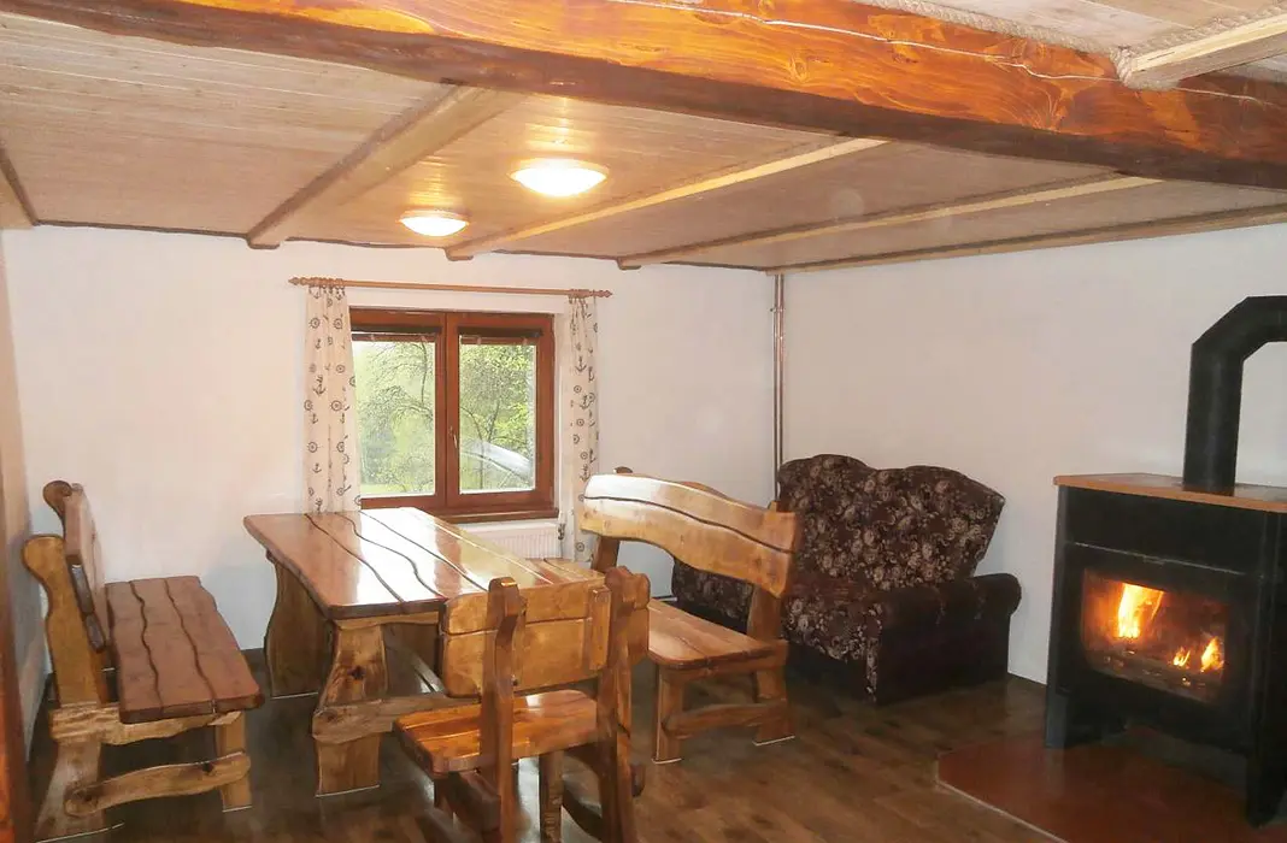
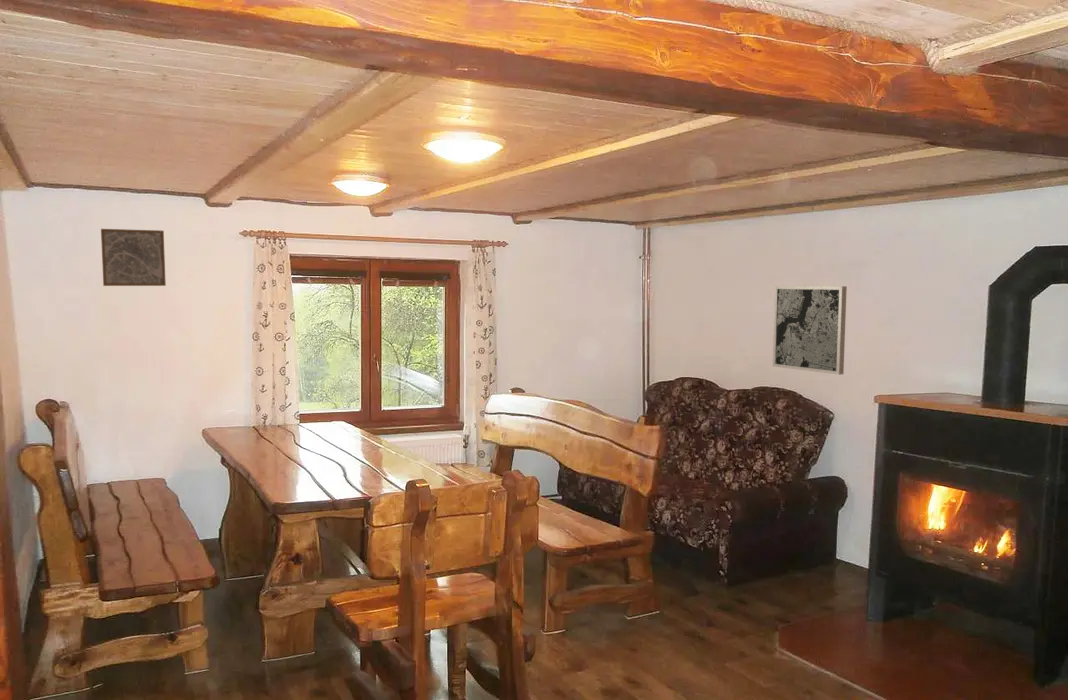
+ wall art (133, 257)
+ wall art (807, 328)
